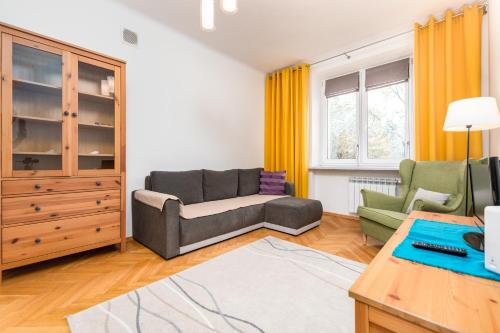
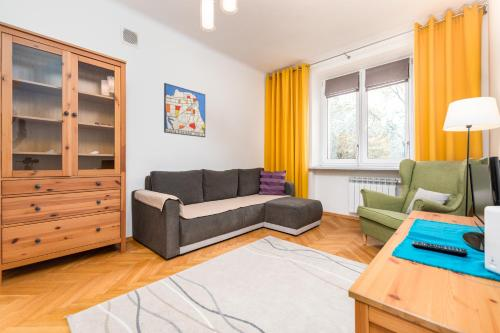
+ wall art (186, 112)
